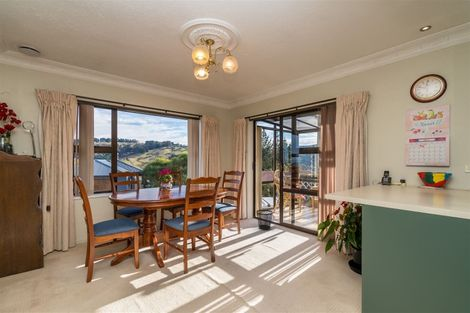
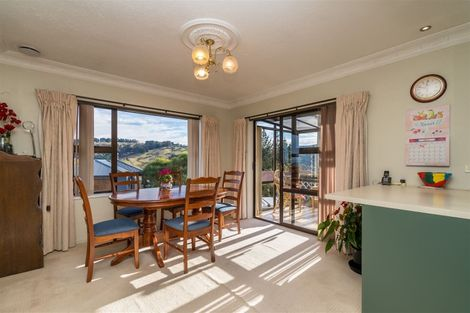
- wastebasket (264, 219)
